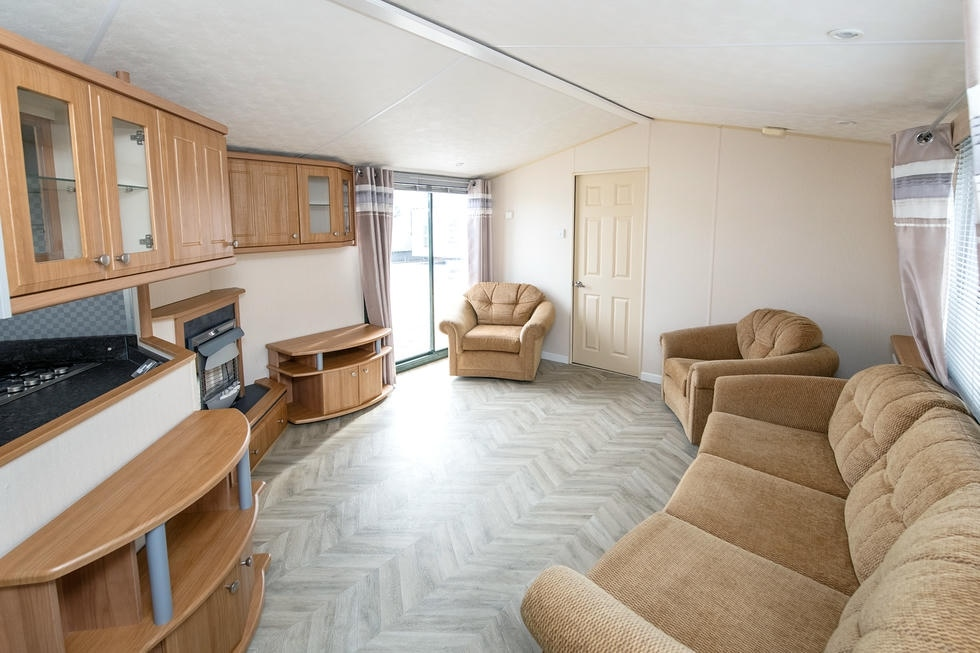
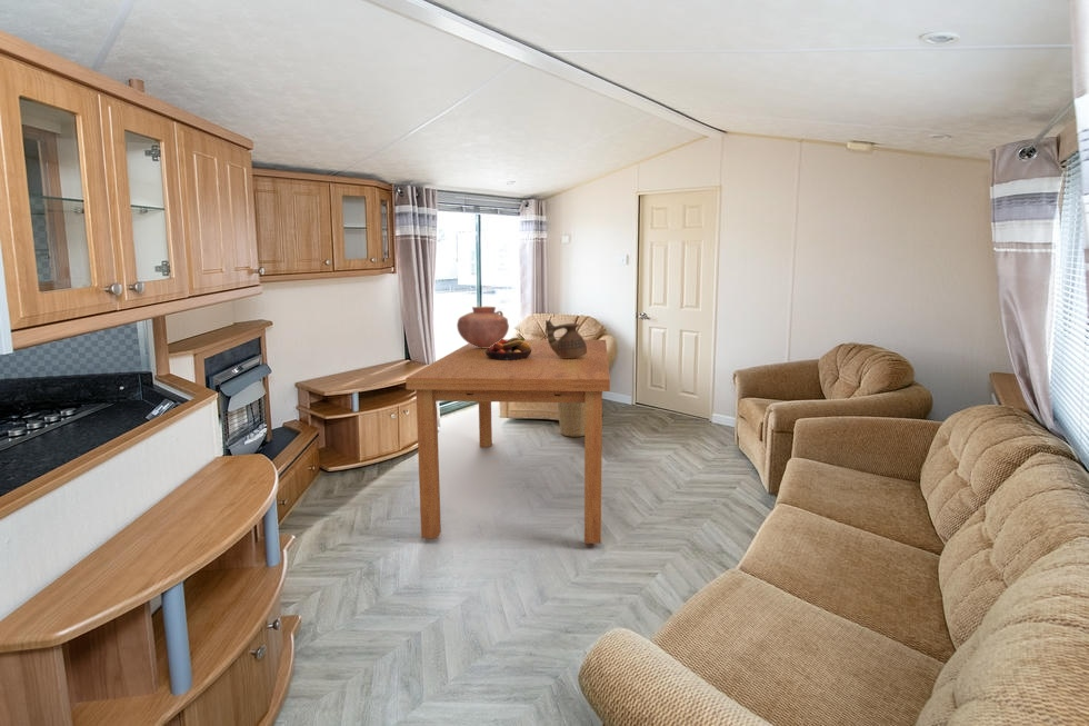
+ dining table (527, 401)
+ ceramic jug (567, 338)
+ vase (483, 327)
+ fruit bowl (508, 347)
+ basket (575, 406)
